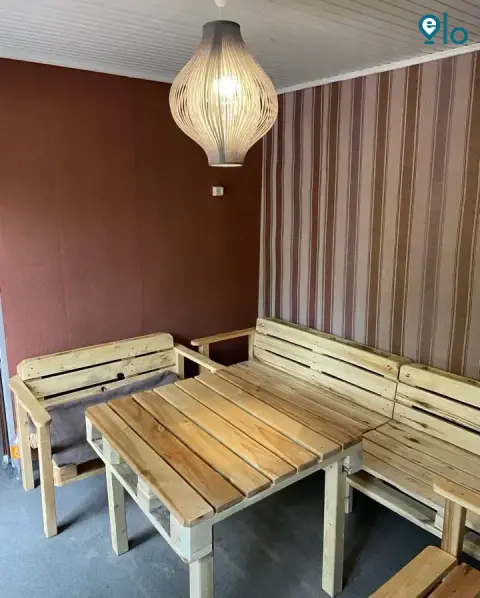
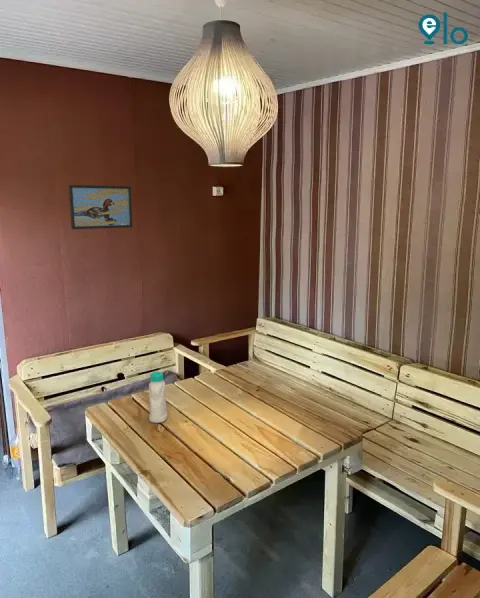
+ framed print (101, 207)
+ bottle (157, 396)
